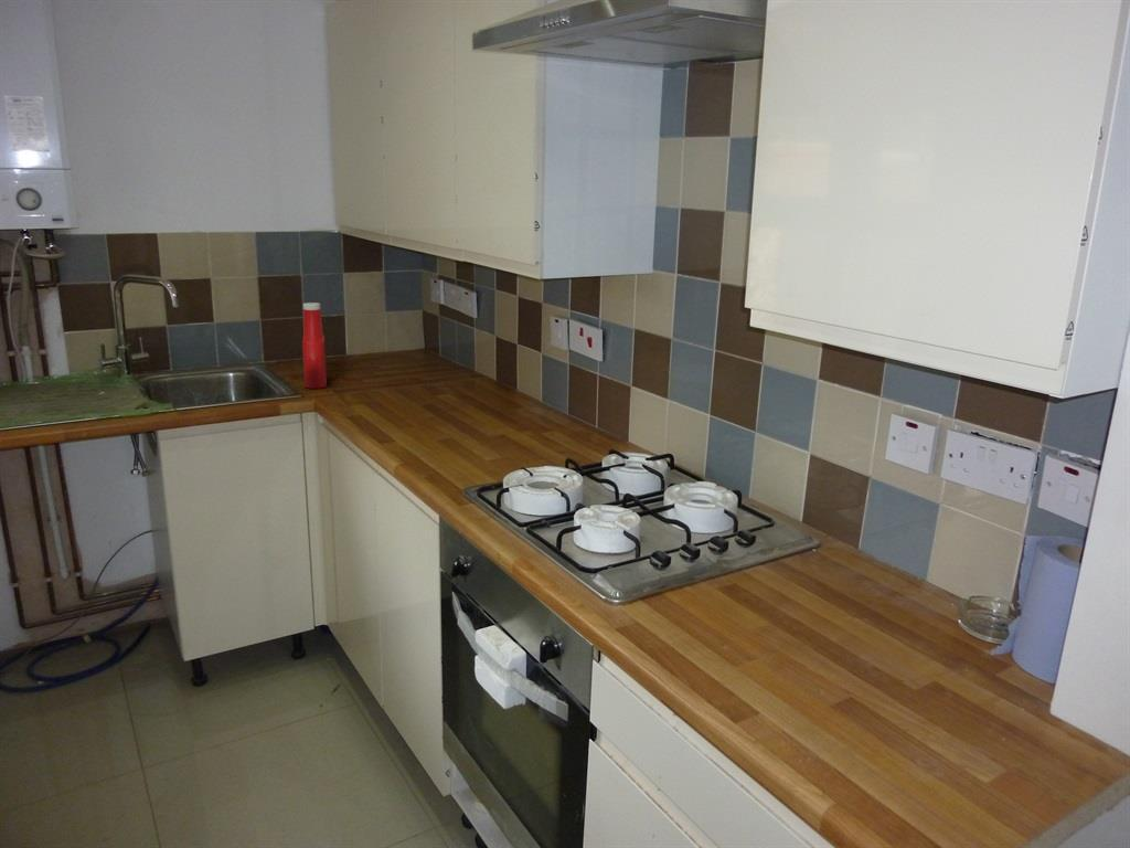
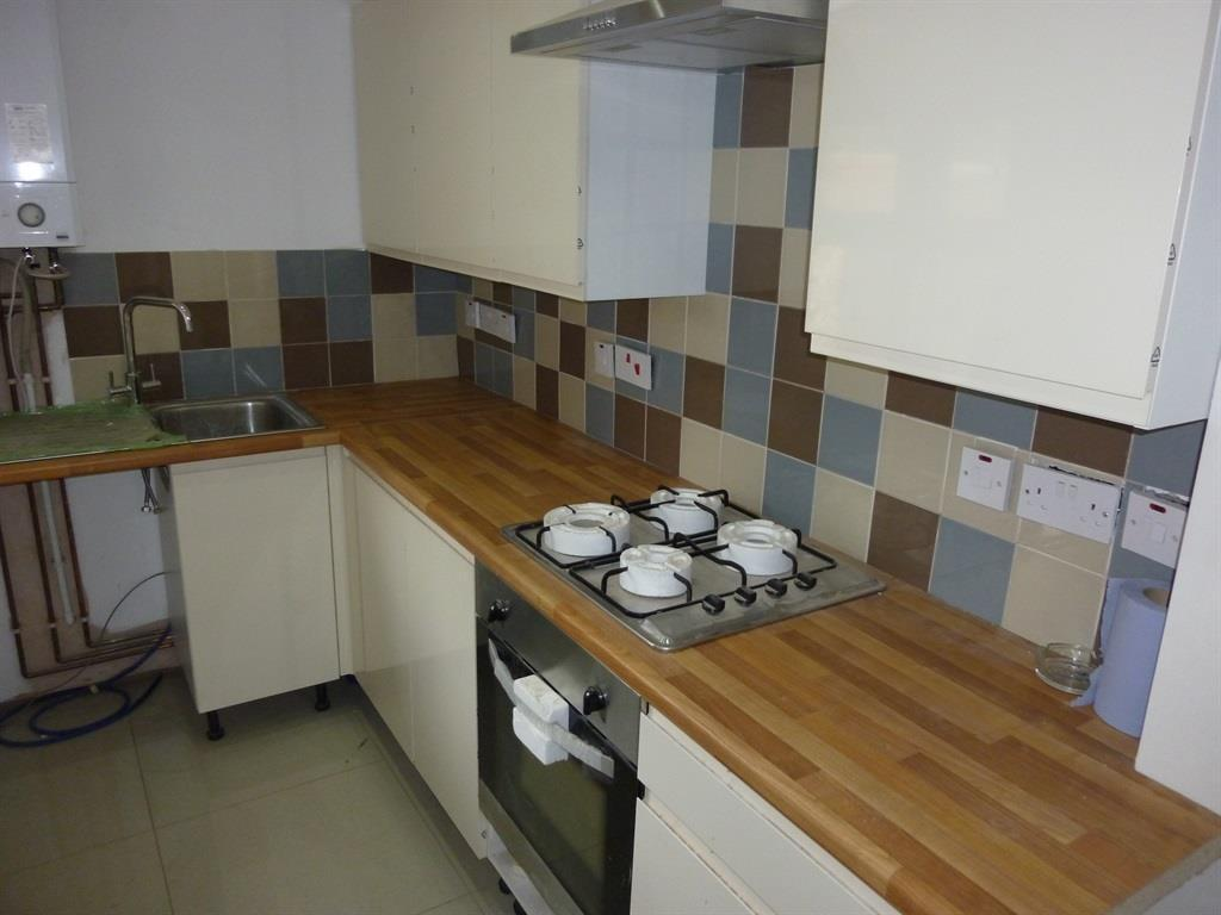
- soap bottle (313, 343)
